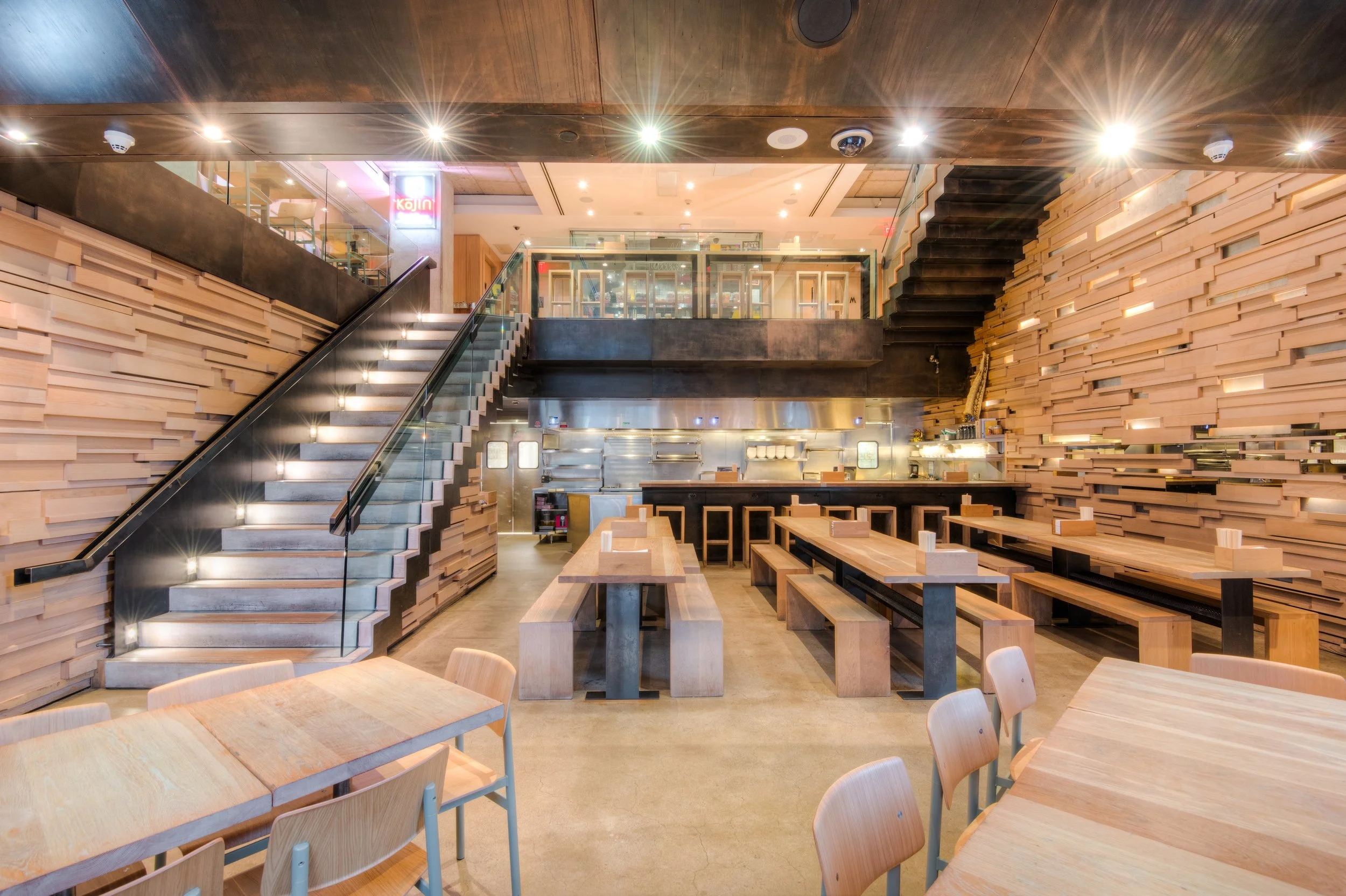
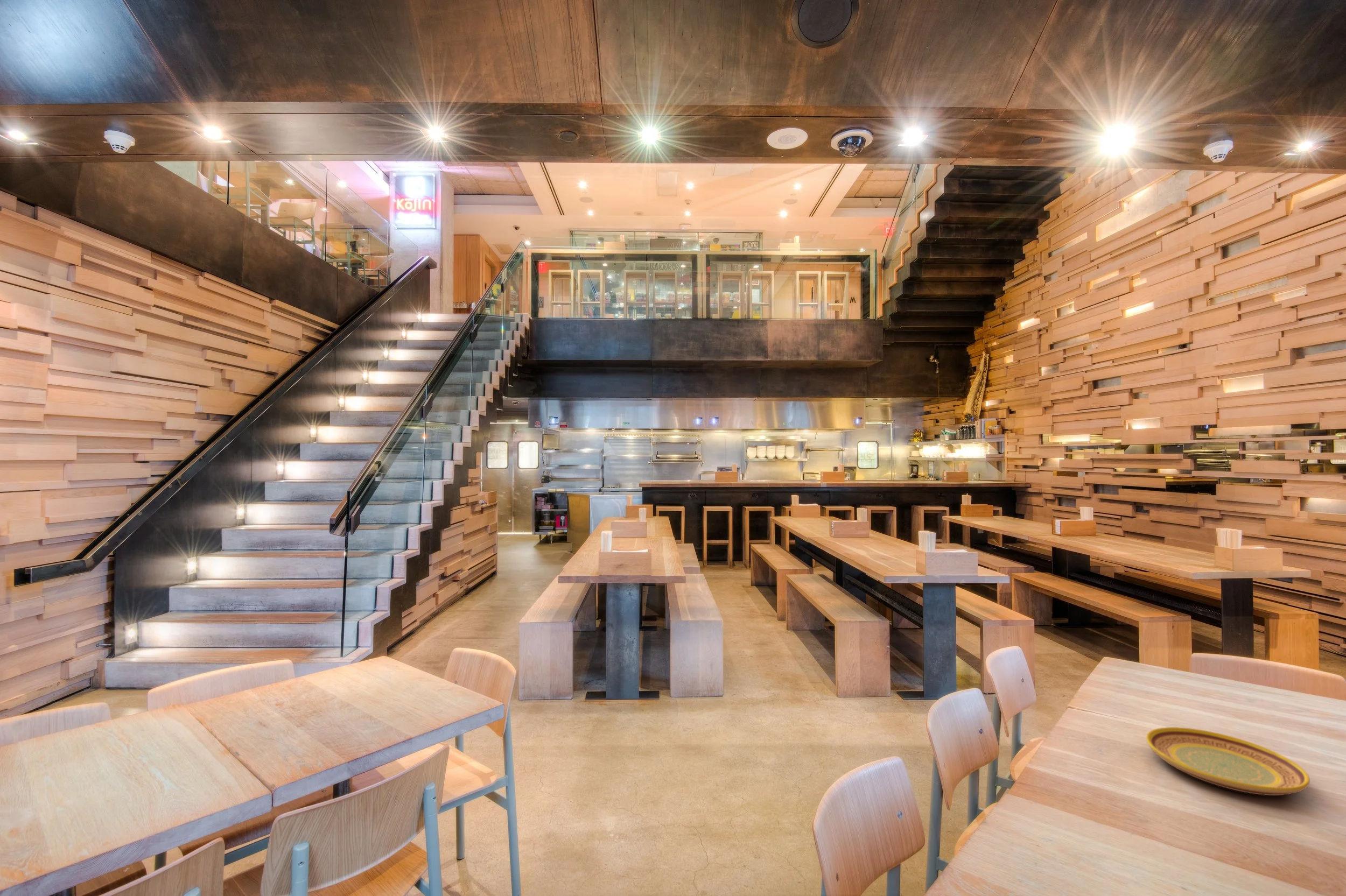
+ plate (1222, 762)
